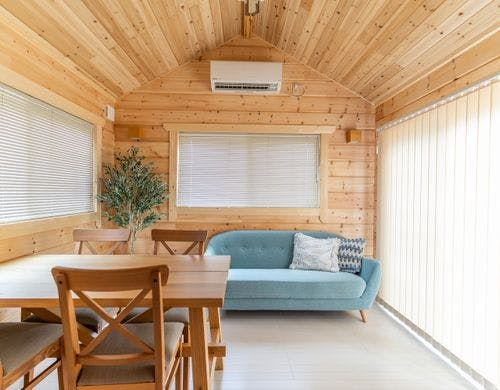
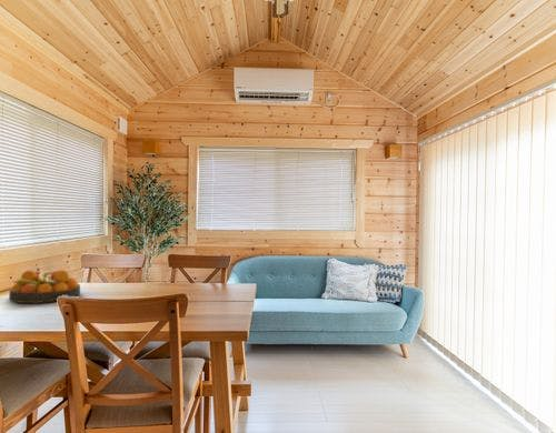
+ fruit bowl (46, 283)
